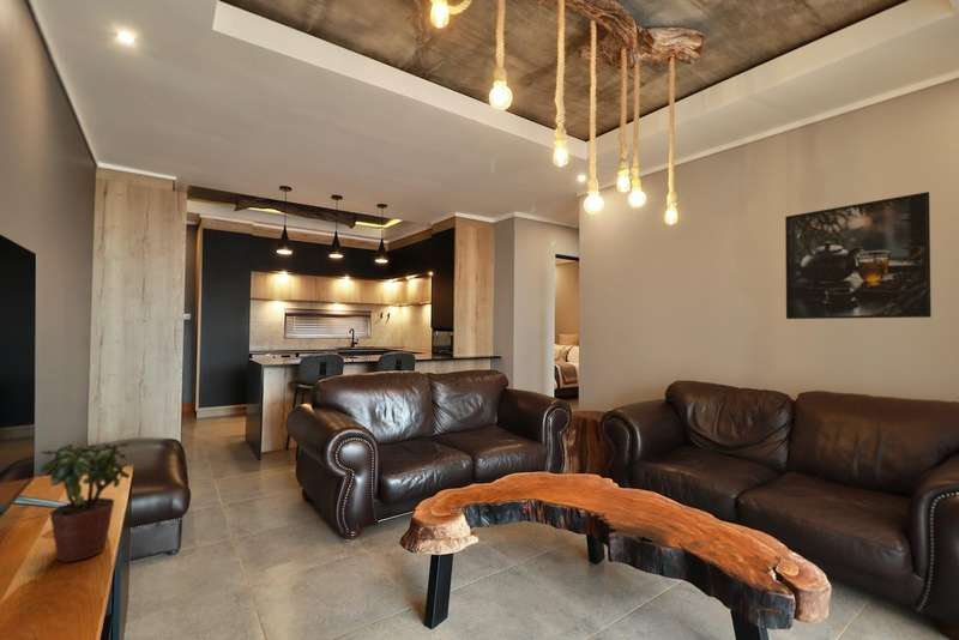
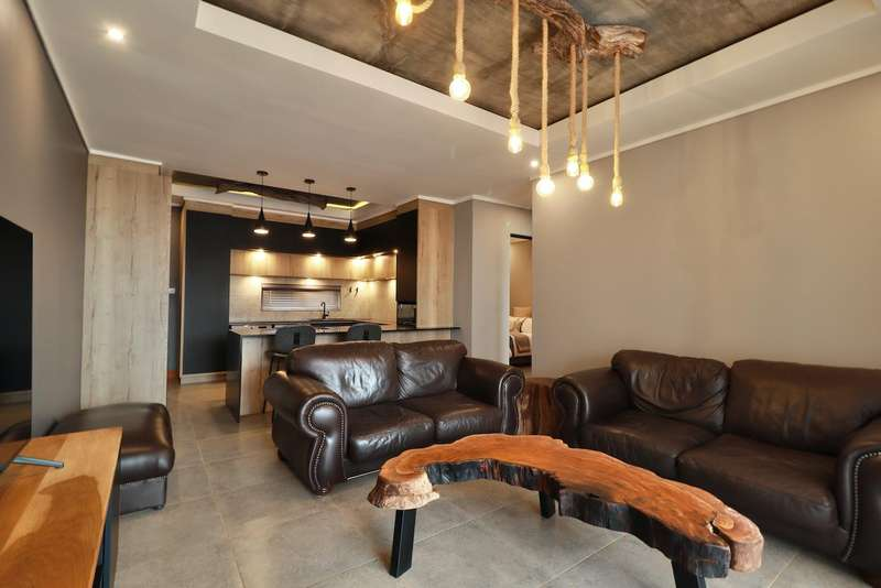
- potted plant (77, 496)
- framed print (850, 261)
